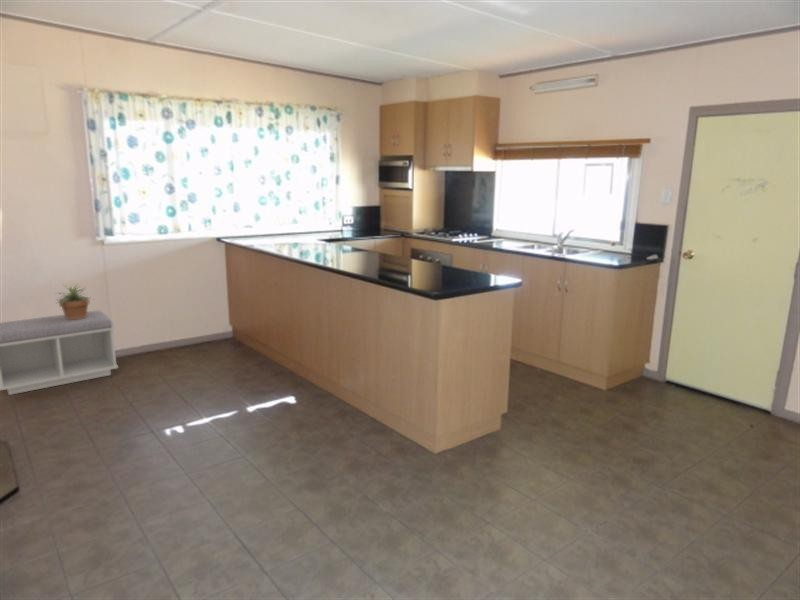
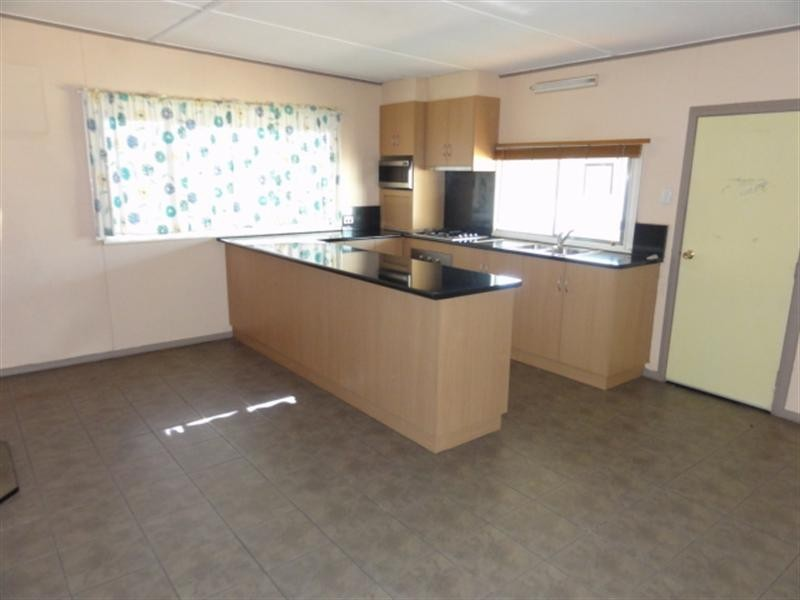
- potted plant (75, 300)
- bench (55, 349)
